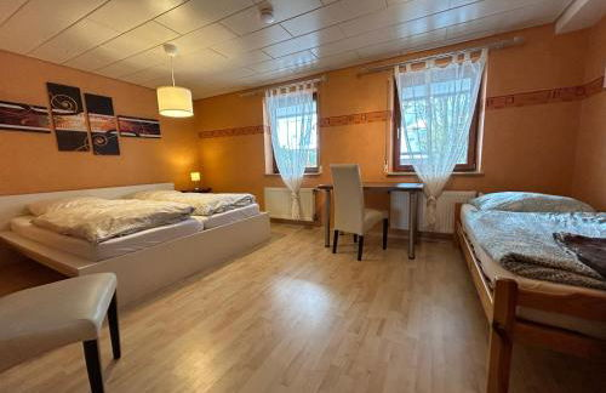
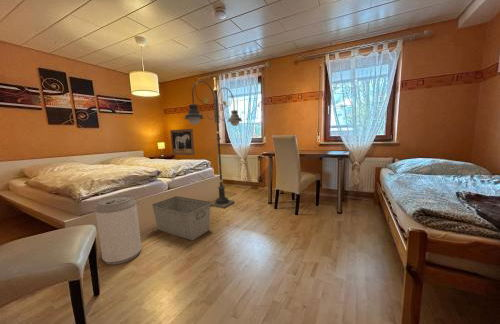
+ floor lamp (218, 143)
+ beverage can (119, 227)
+ wall art (182, 142)
+ storage bin (182, 216)
